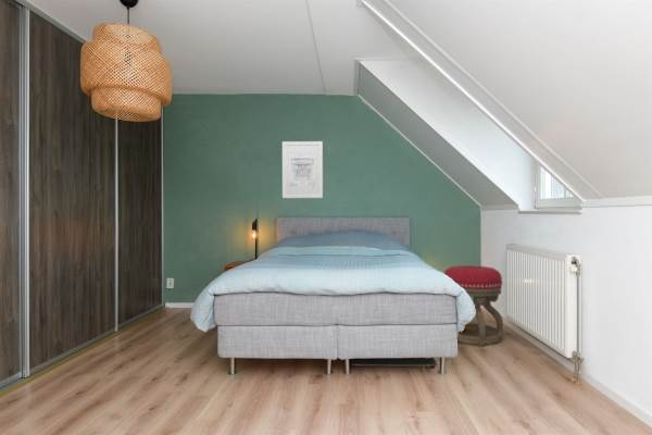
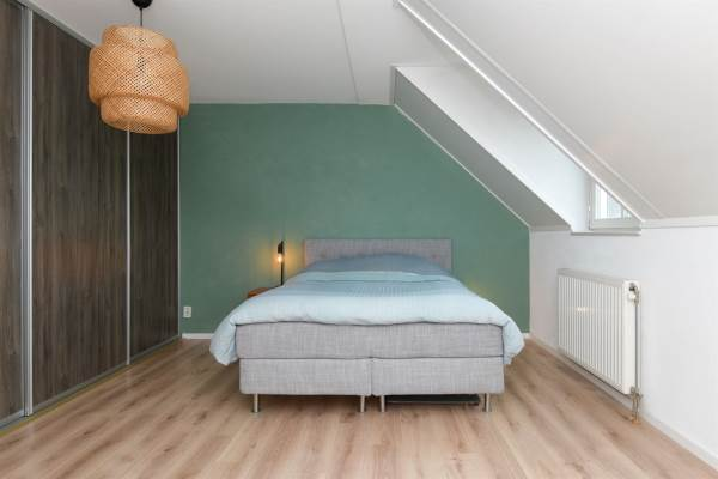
- stool (473, 301)
- wall art (302, 170)
